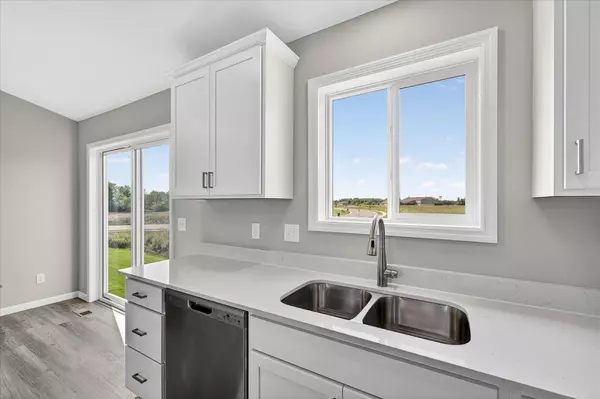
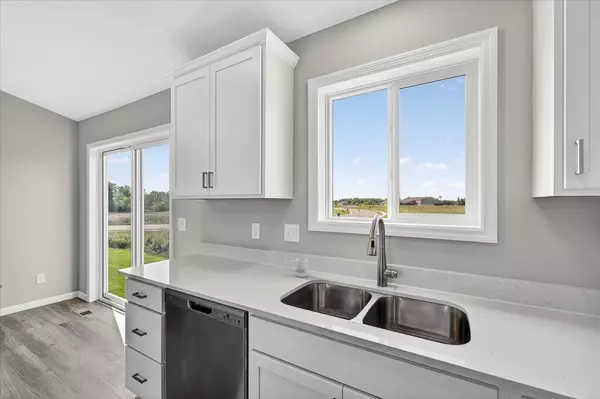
+ mug (298, 267)
